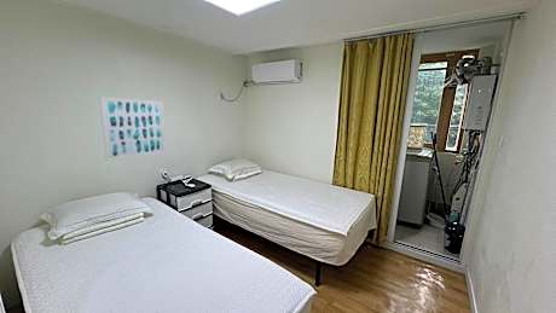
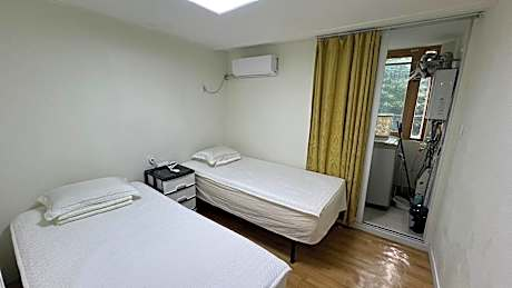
- wall art (137, 128)
